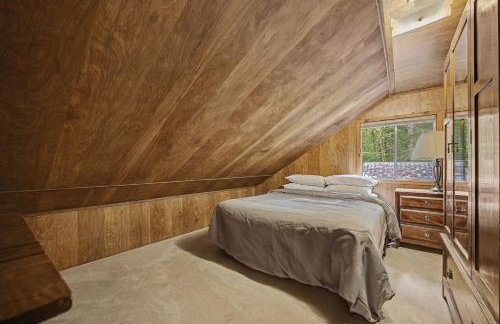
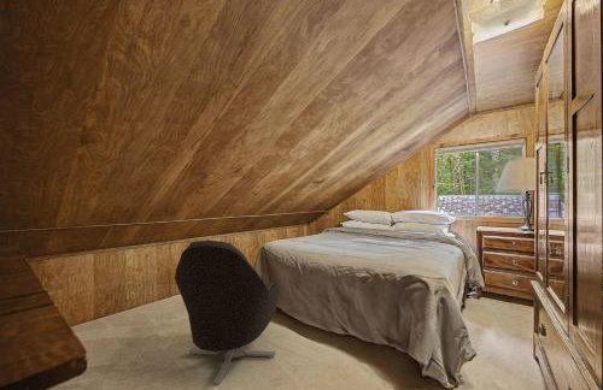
+ armchair (232, 294)
